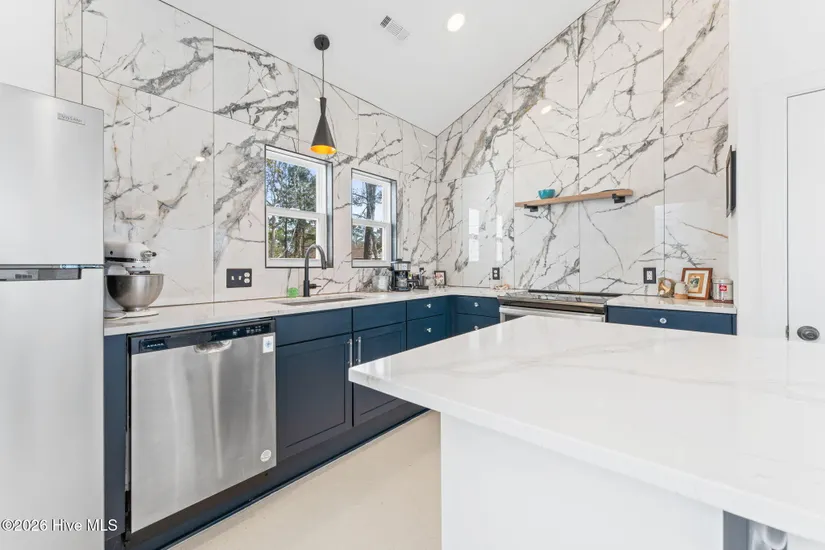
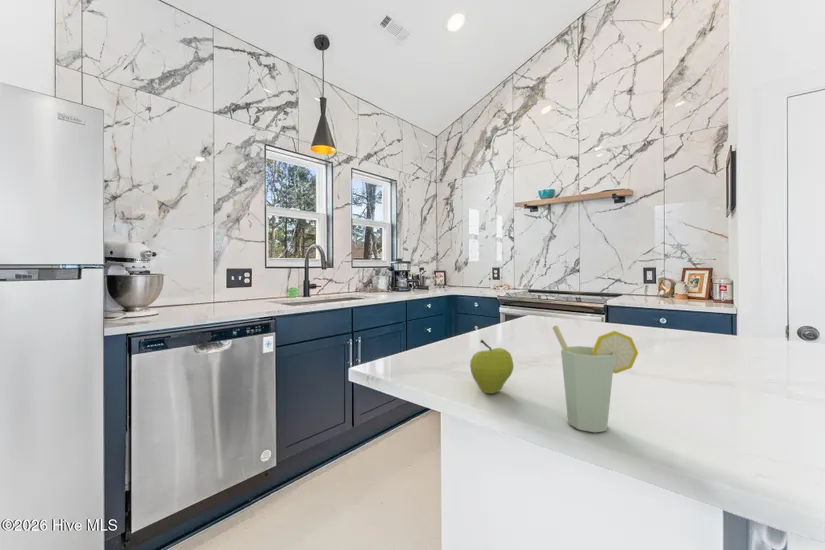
+ fruit (492, 365)
+ cup (594, 375)
